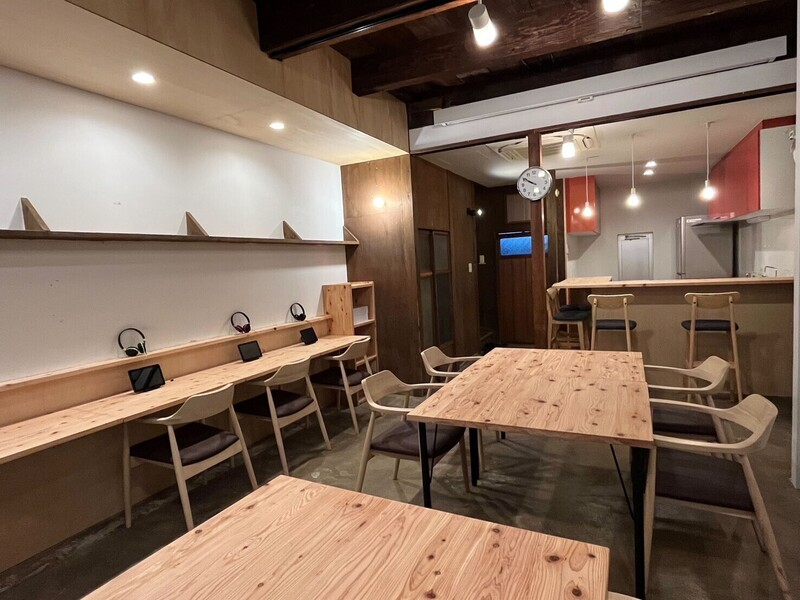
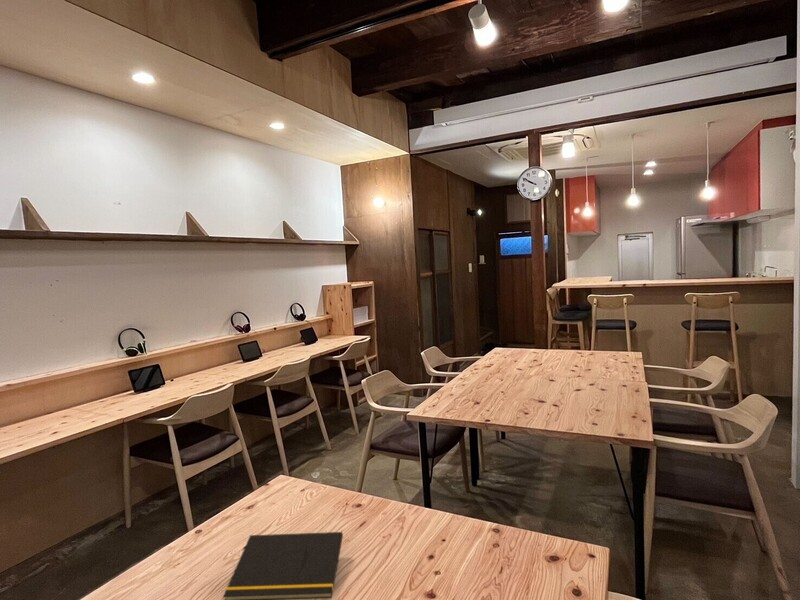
+ notepad (287, 564)
